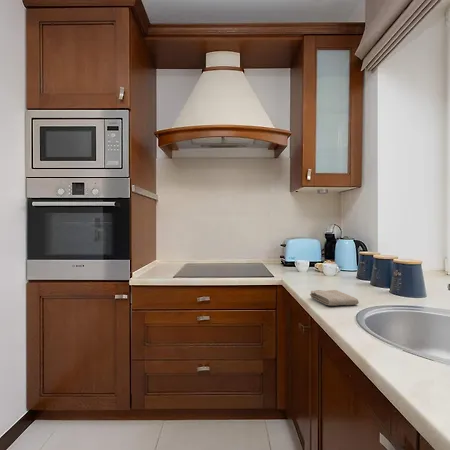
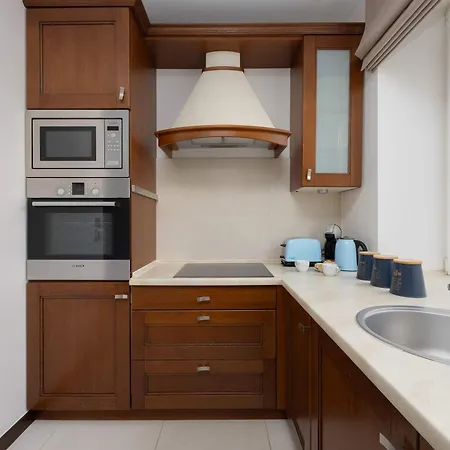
- washcloth (332, 296)
